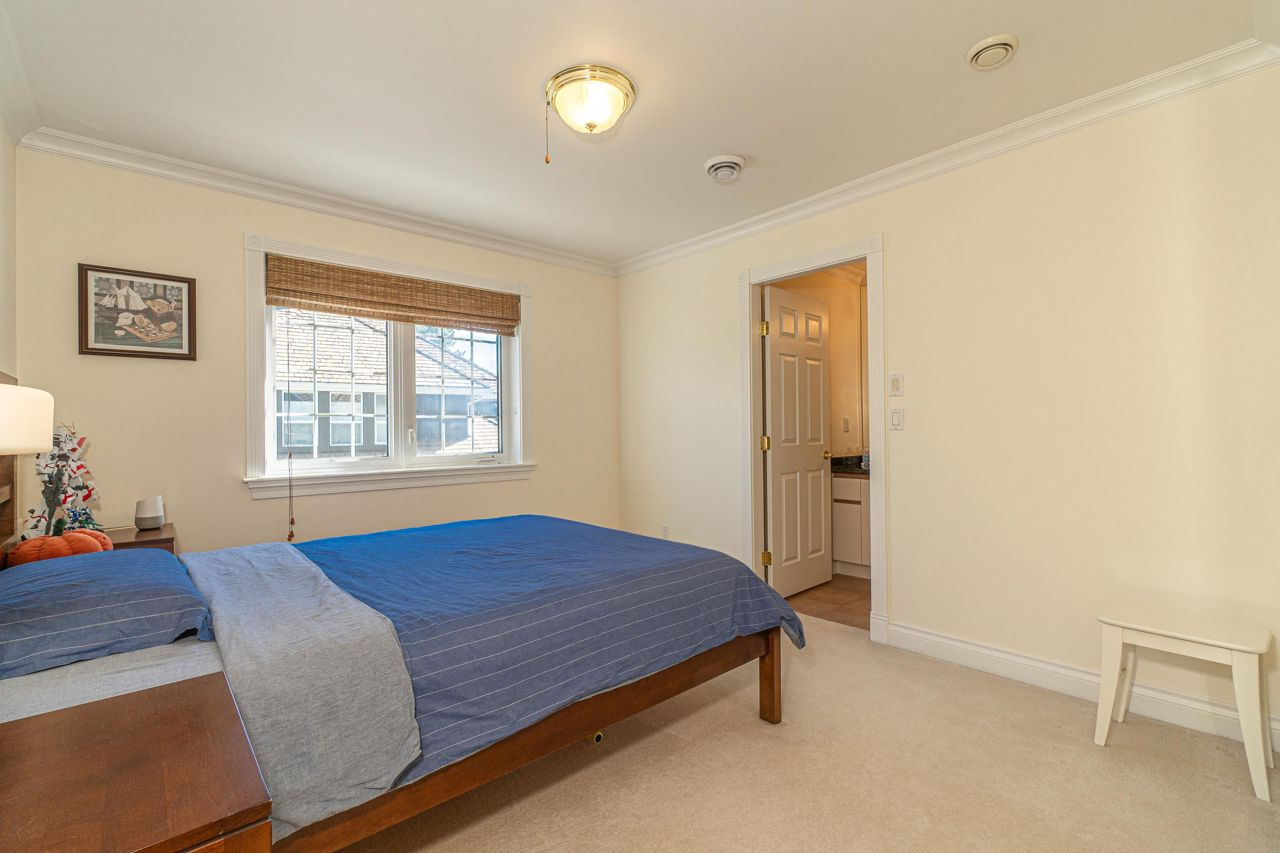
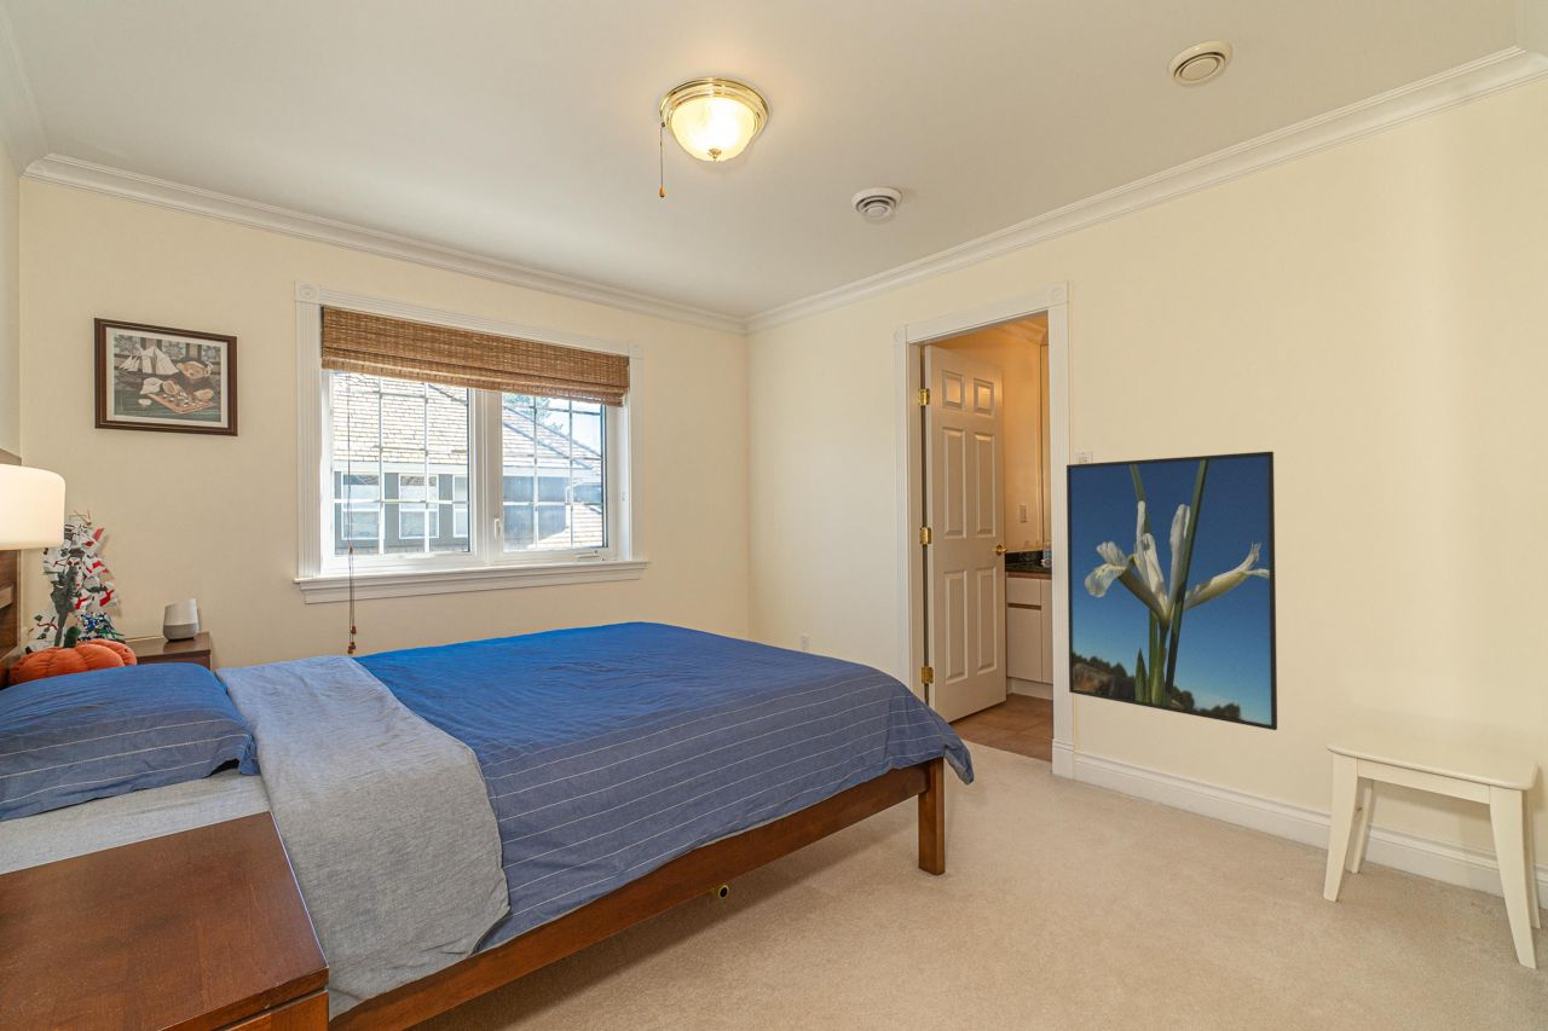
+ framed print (1161, 584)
